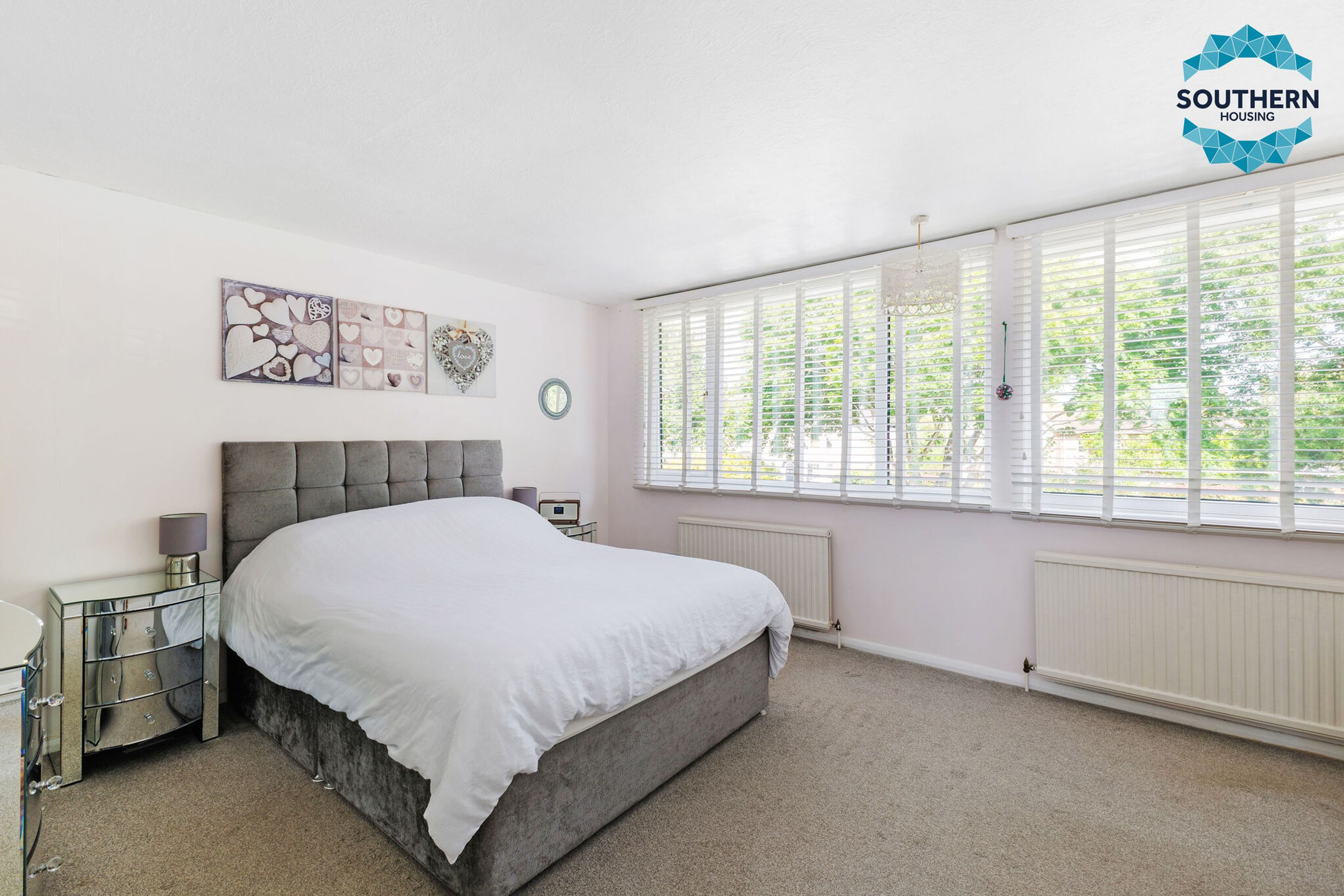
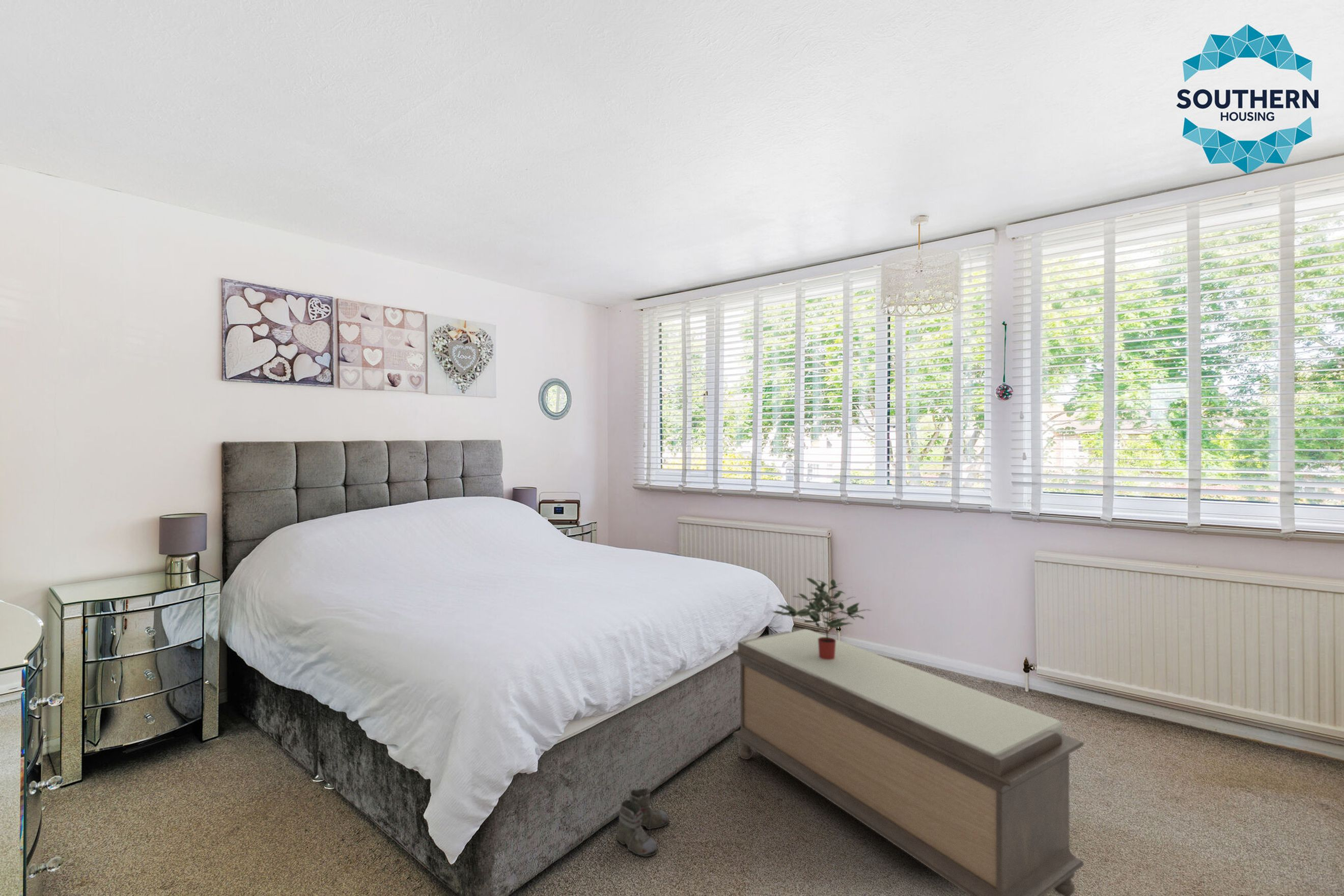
+ bench (876, 743)
+ potted plant (823, 614)
+ boots (642, 818)
